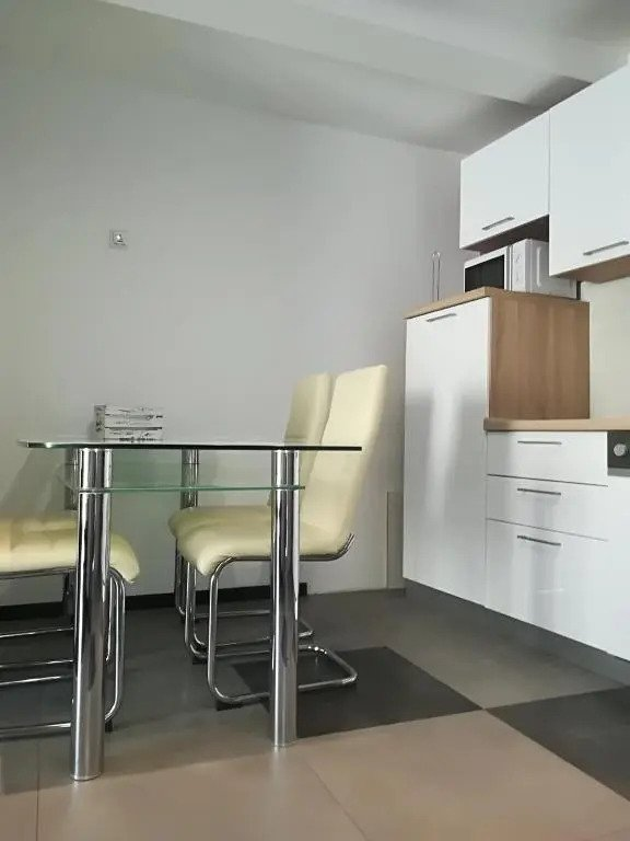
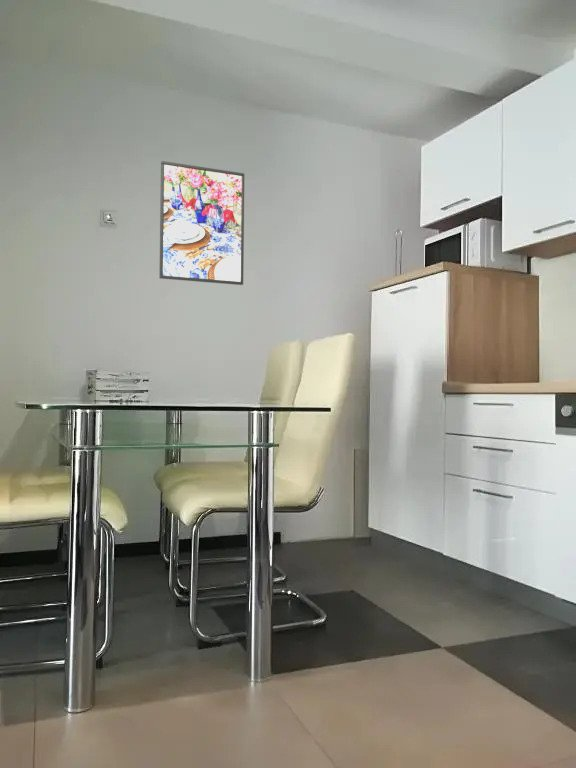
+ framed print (202, 224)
